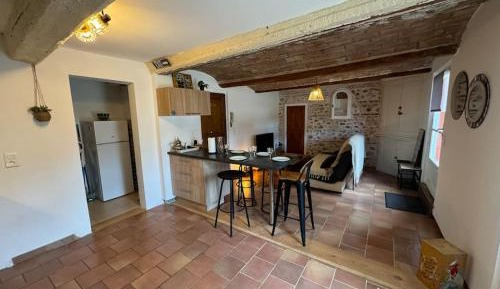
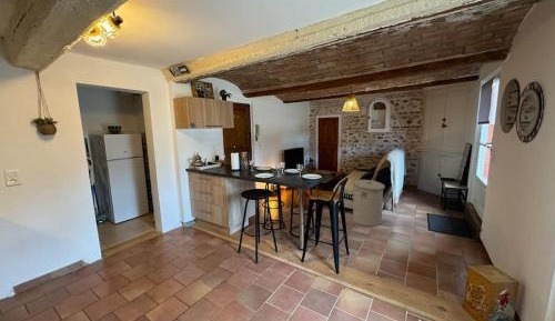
+ can (367, 201)
